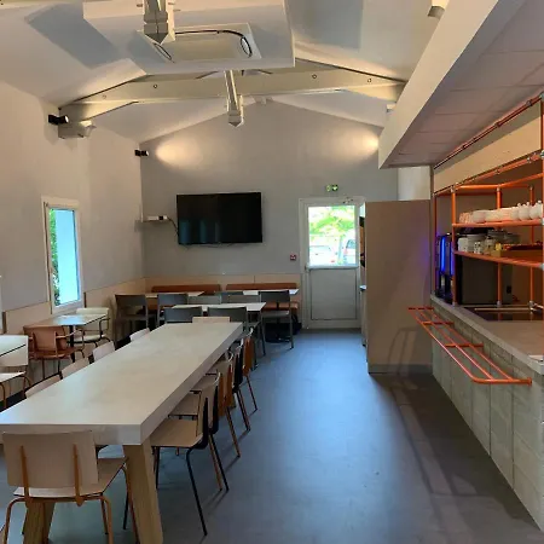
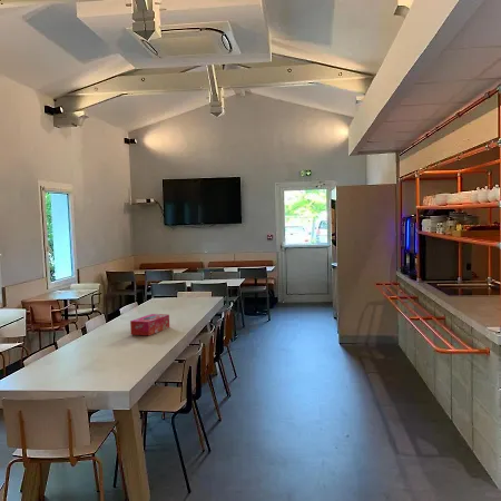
+ tissue box (150, 324)
